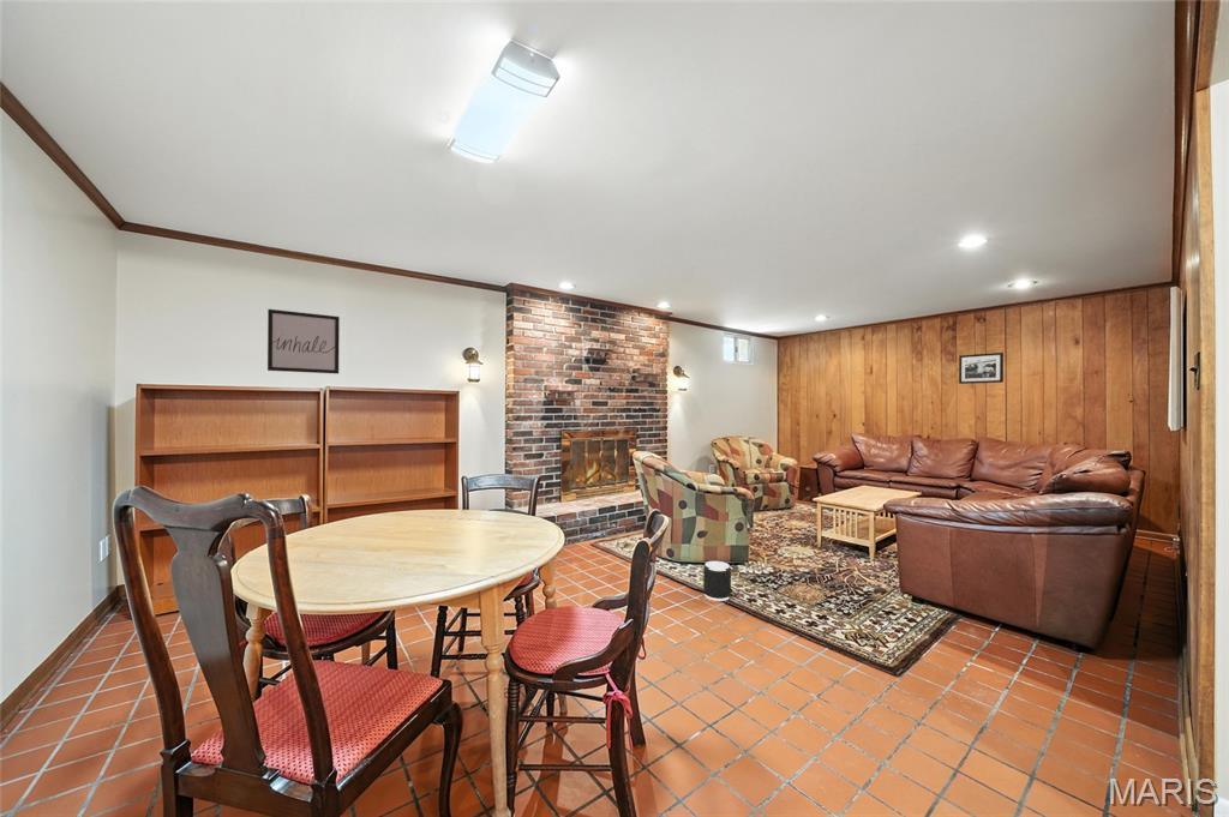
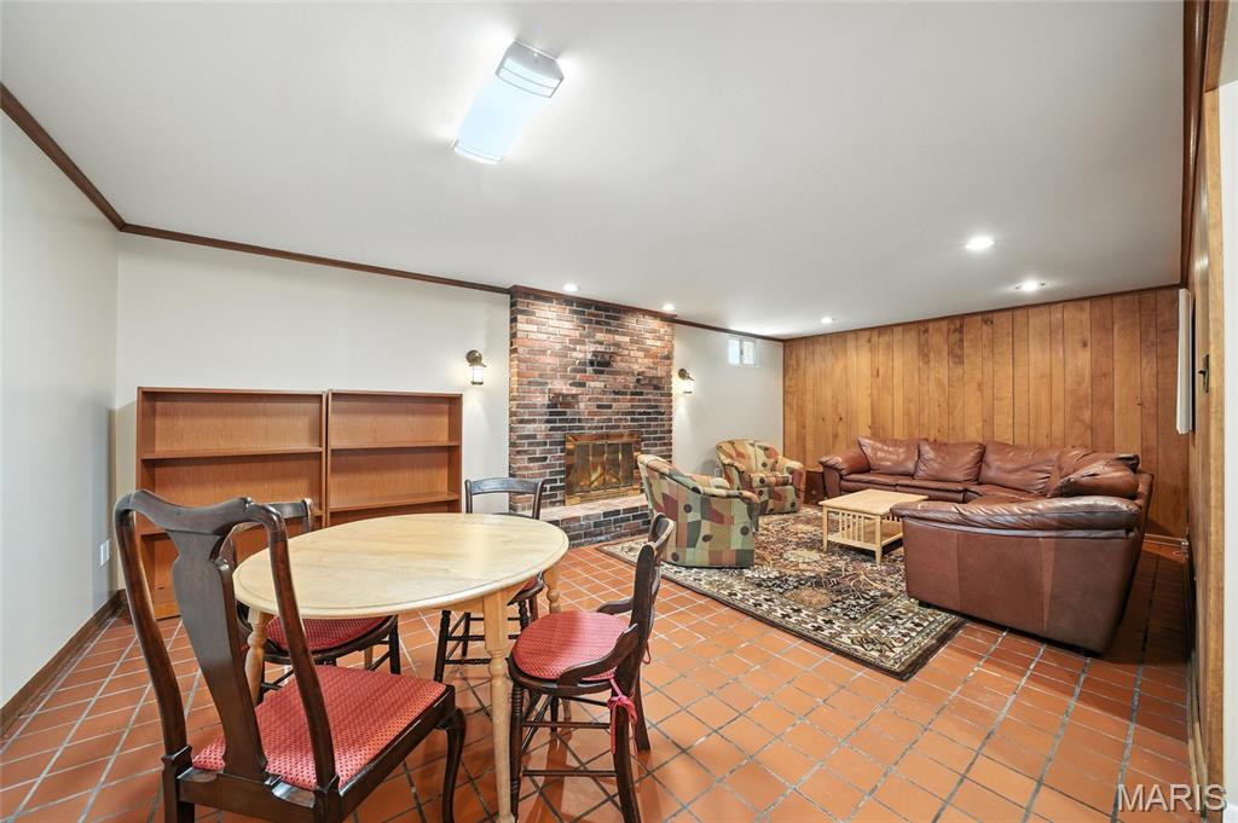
- picture frame (981, 368)
- wall art (304, 342)
- speaker (717, 579)
